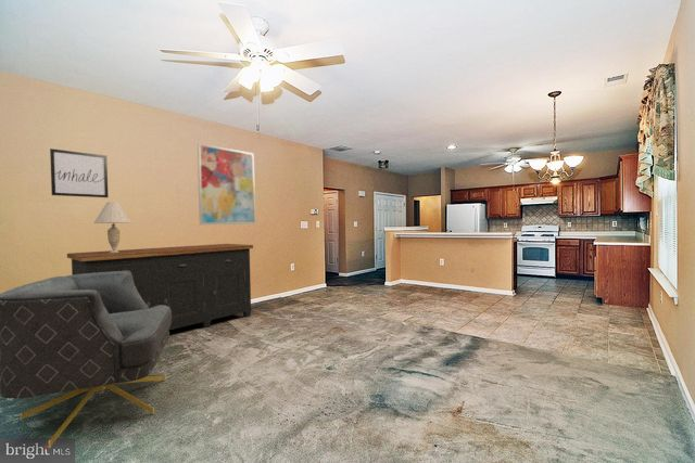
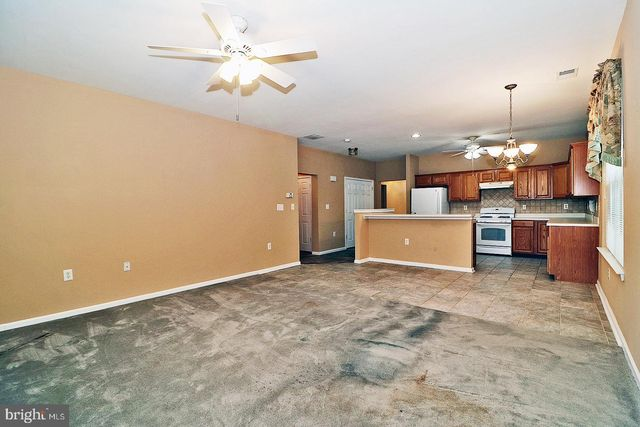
- wall art (80, 173)
- sideboard (172, 288)
- wall art (228, 187)
- armchair (97, 342)
- table lamp (113, 227)
